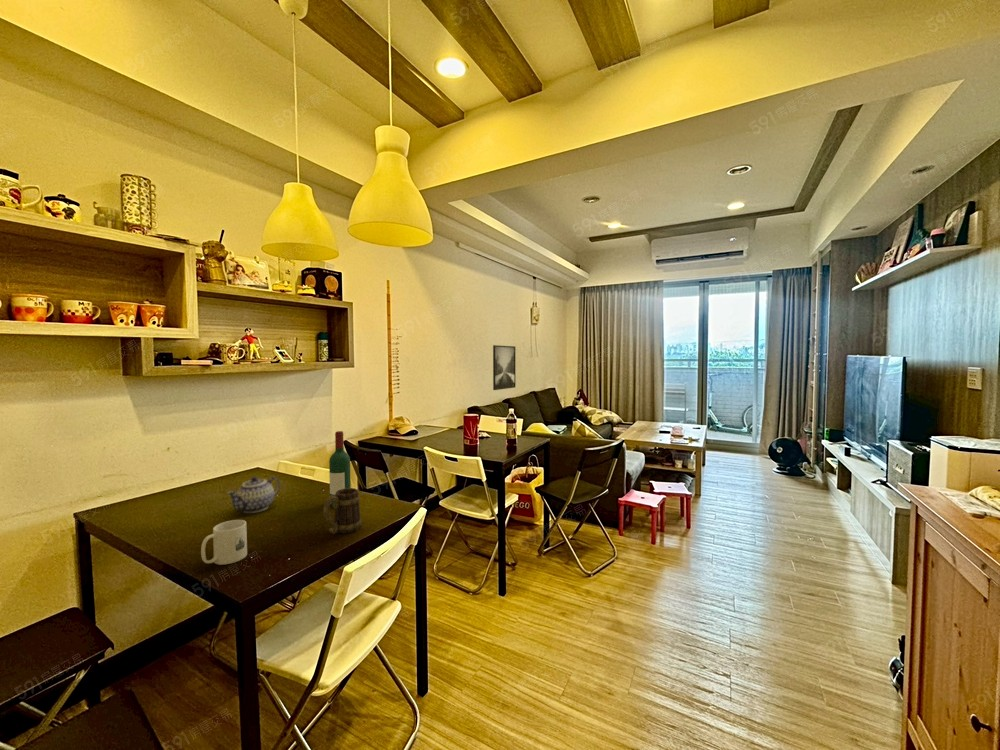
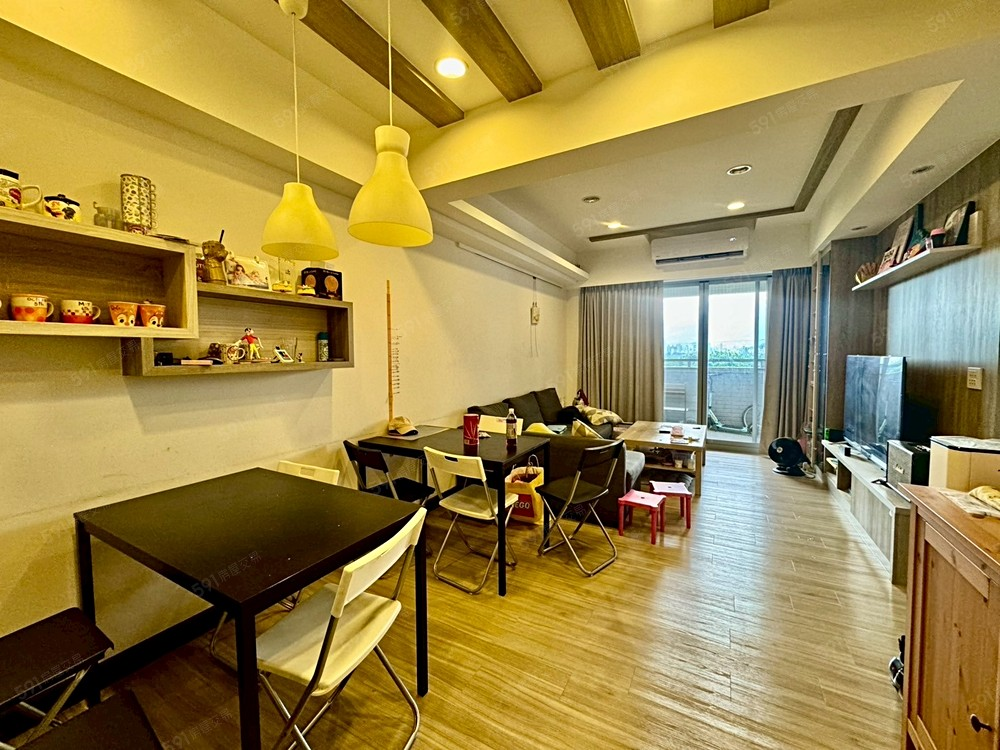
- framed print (504, 367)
- mug (224, 543)
- mug (342, 511)
- teapot (255, 493)
- wine bottle (339, 467)
